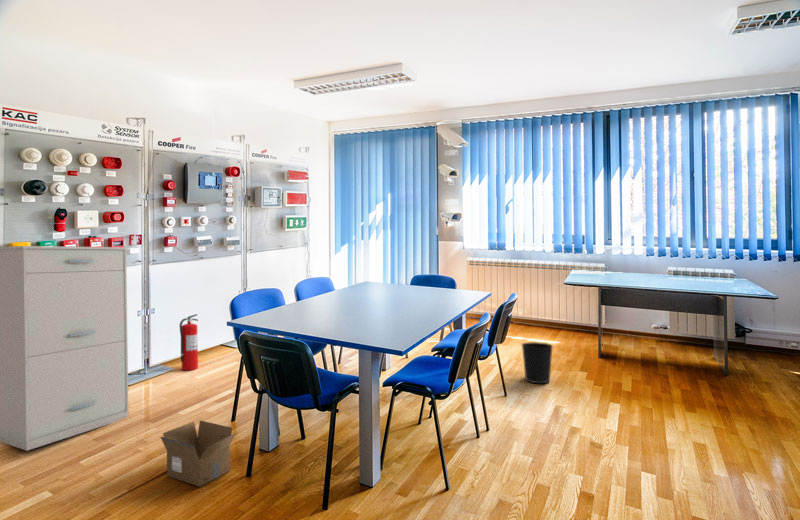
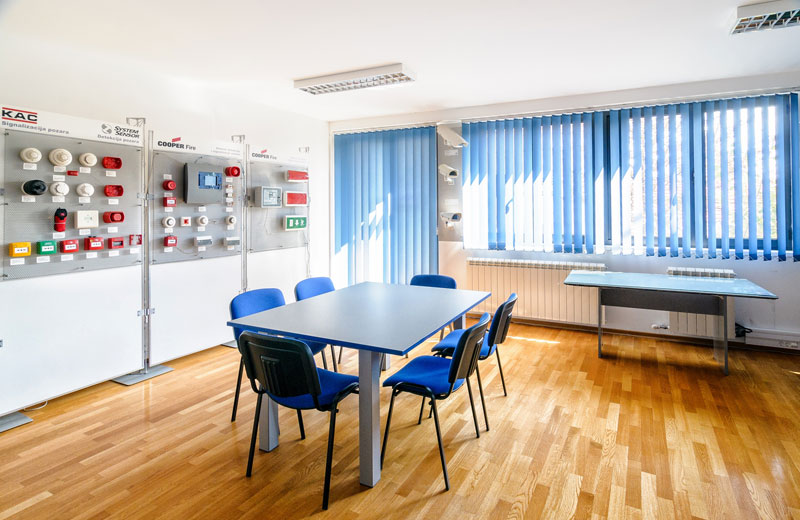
- cardboard box (199, 453)
- filing cabinet (55, 336)
- fire extinguisher (189, 341)
- wastebasket (537, 362)
